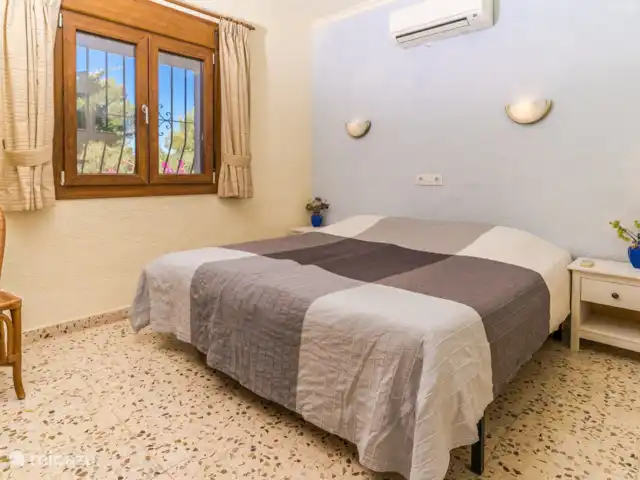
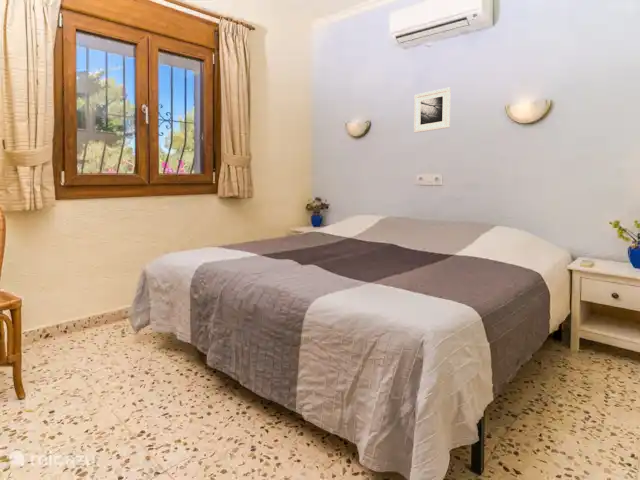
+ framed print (431, 110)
